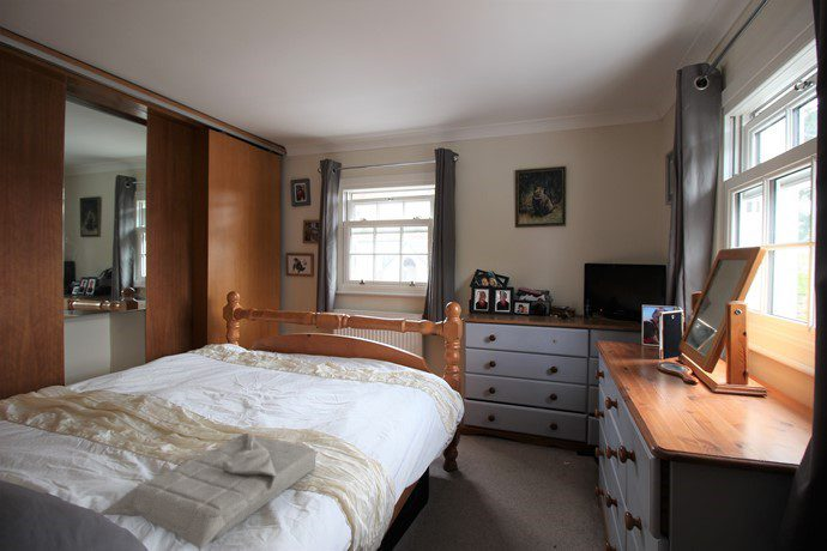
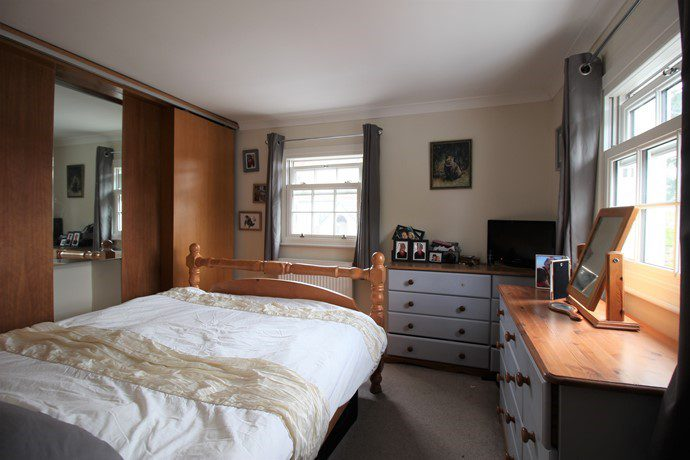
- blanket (223, 472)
